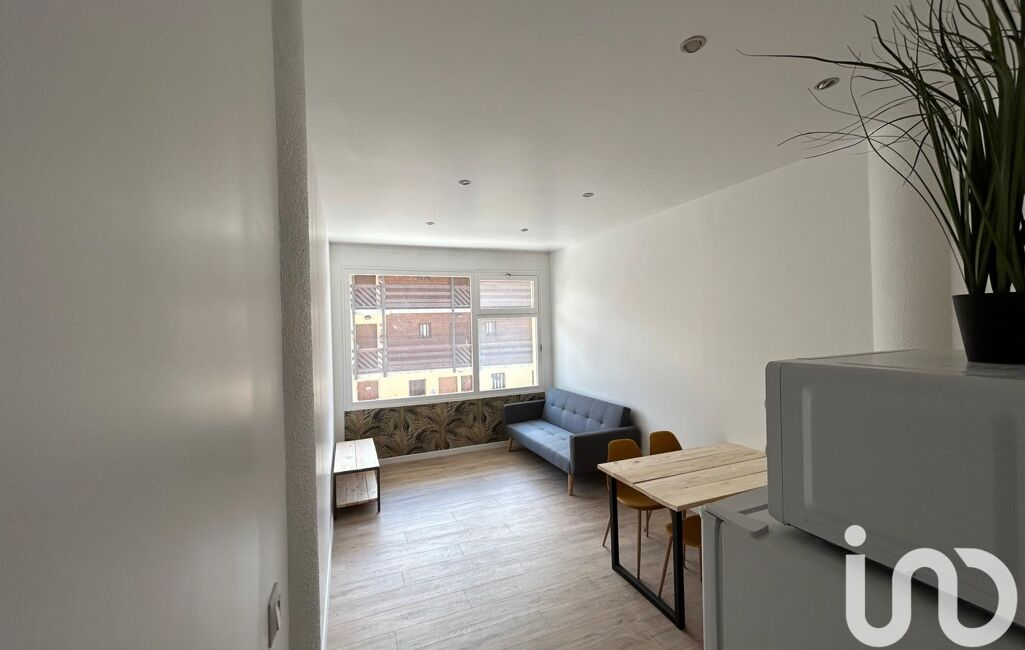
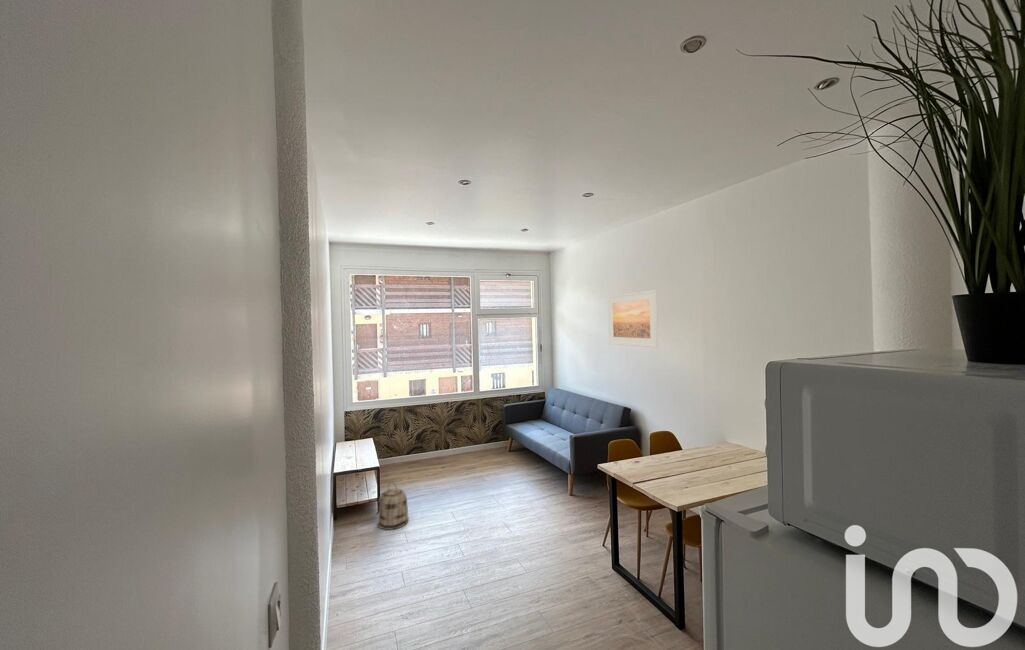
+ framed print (630, 319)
+ basket (392, 502)
